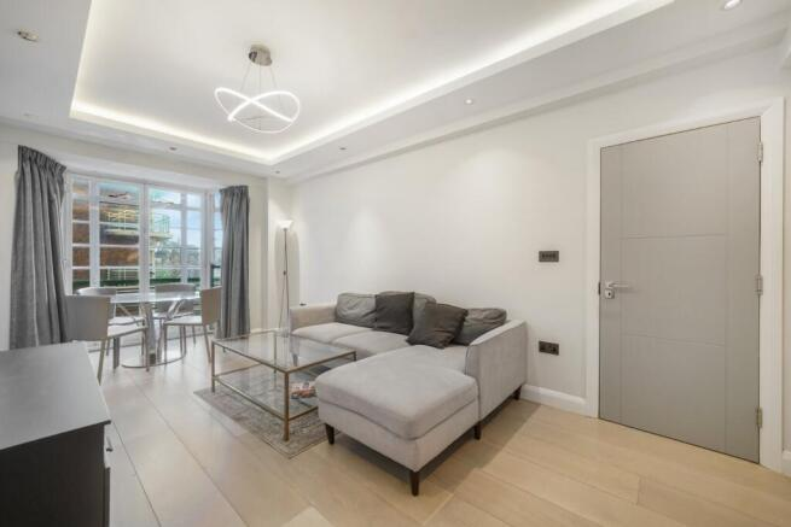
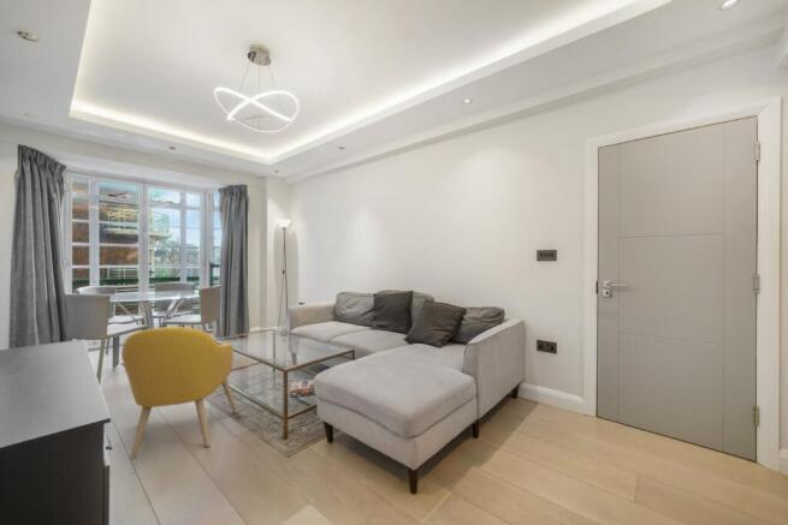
+ armchair (179, 377)
